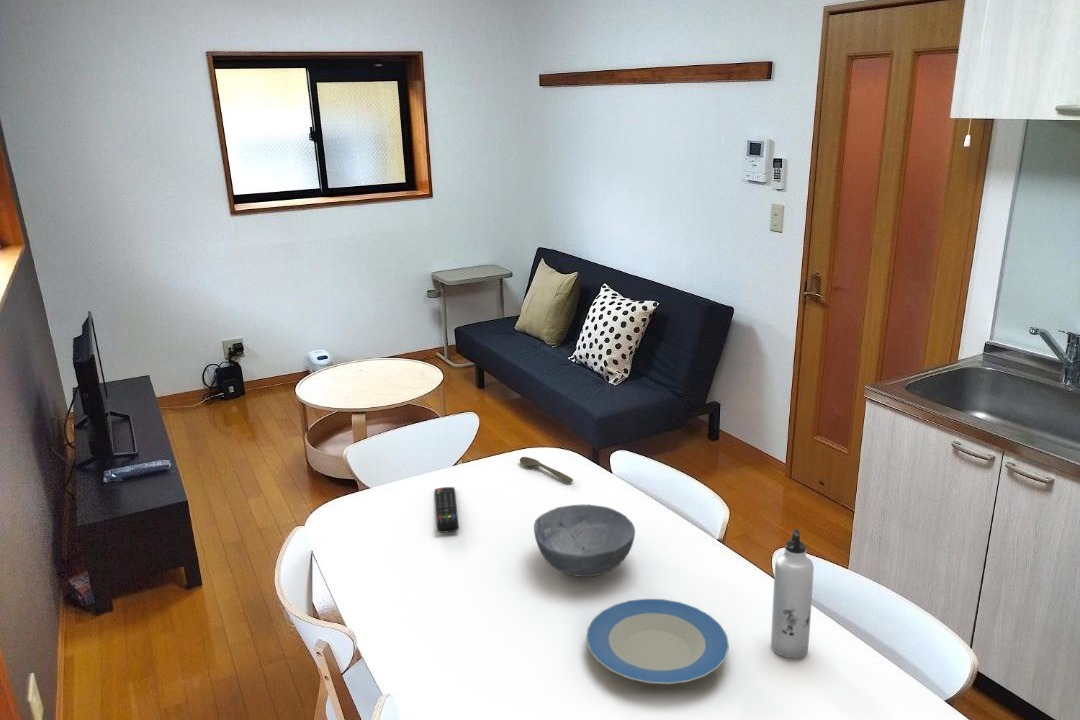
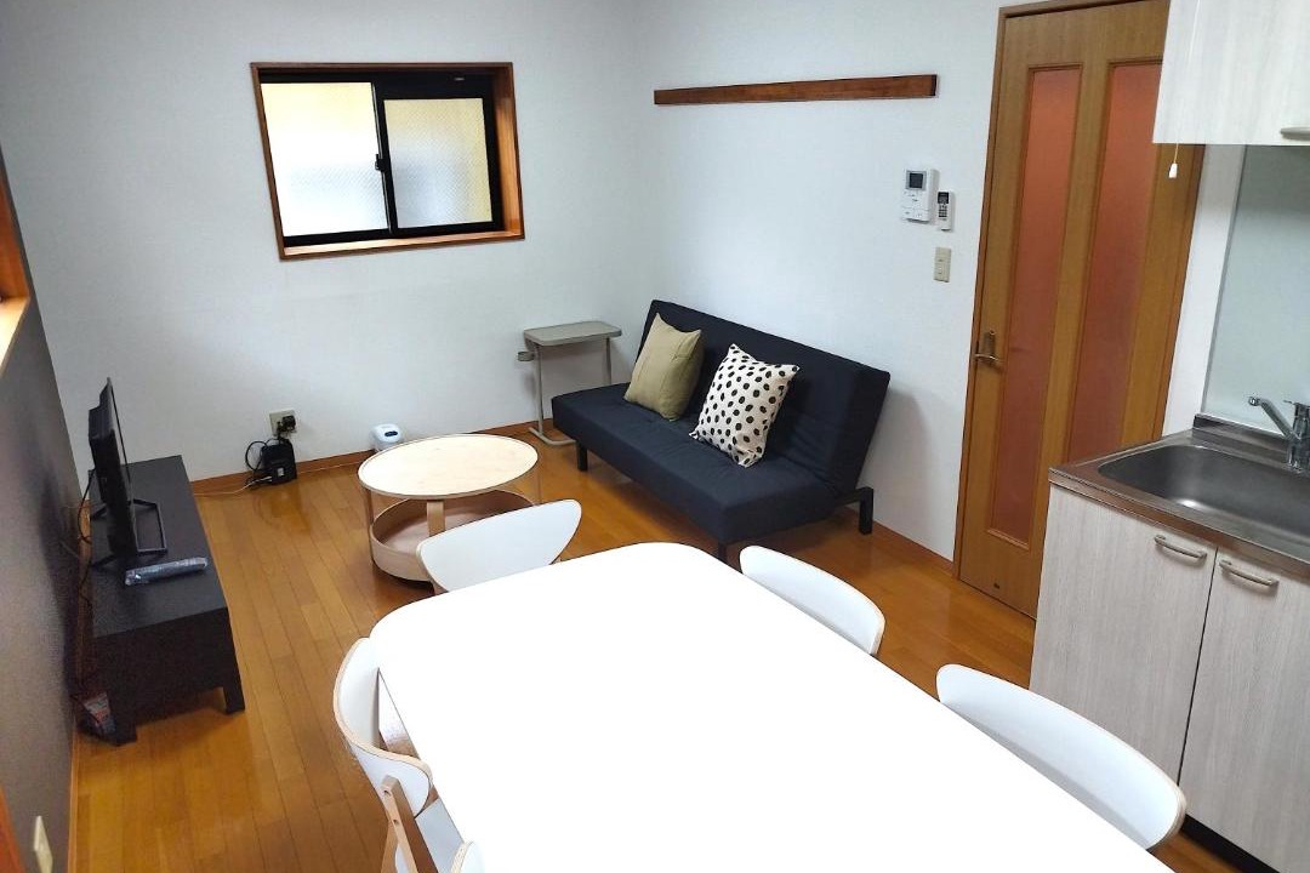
- water bottle (792, 591)
- spoon (546, 469)
- bowl (584, 546)
- plate (656, 644)
- remote control (446, 508)
